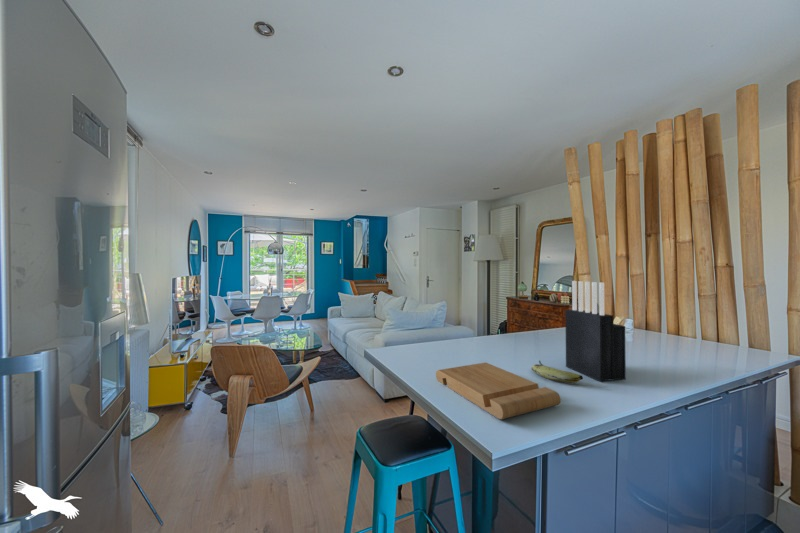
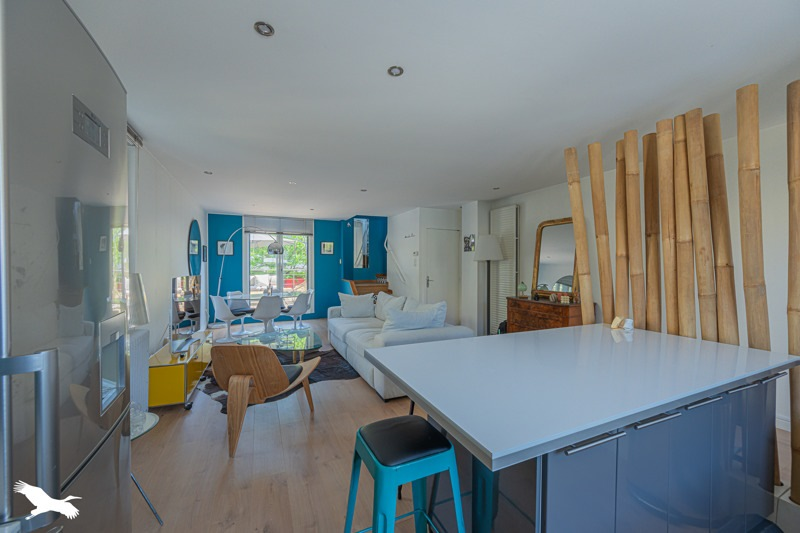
- knife block (596, 327)
- cutting board (491, 385)
- fruit (550, 370)
